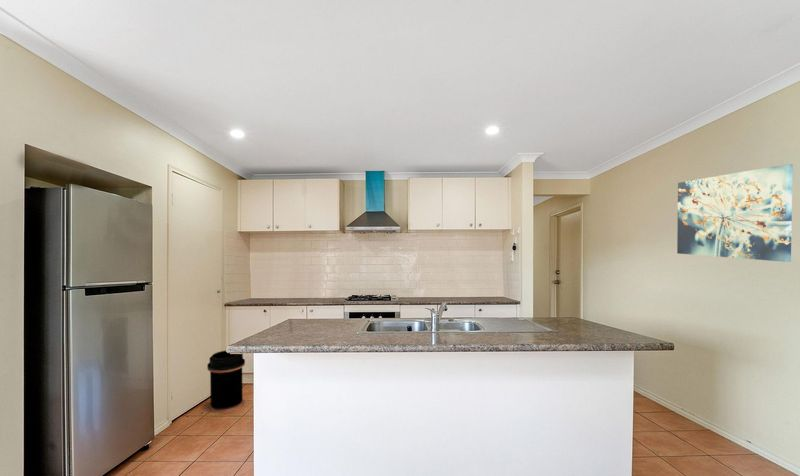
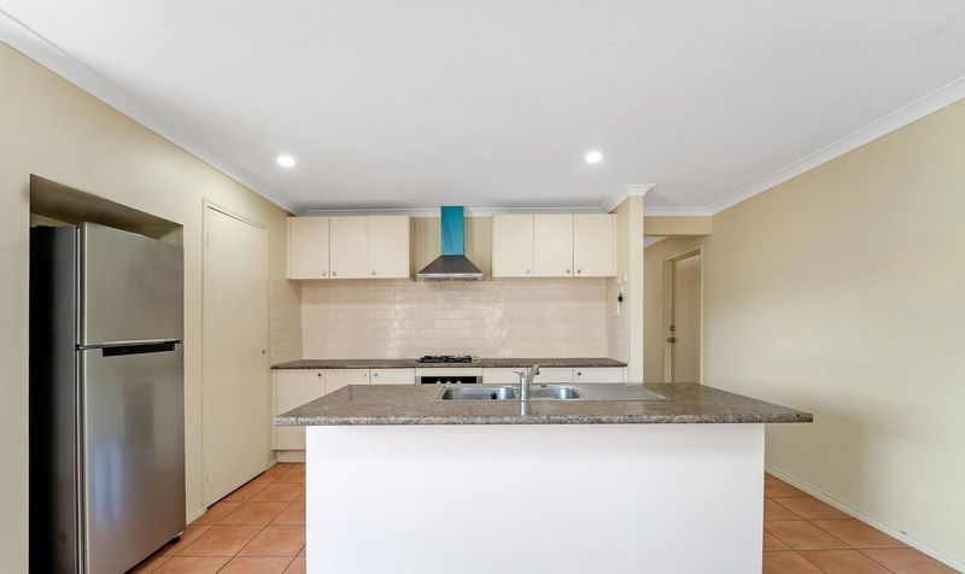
- trash can (226, 380)
- wall art (725, 216)
